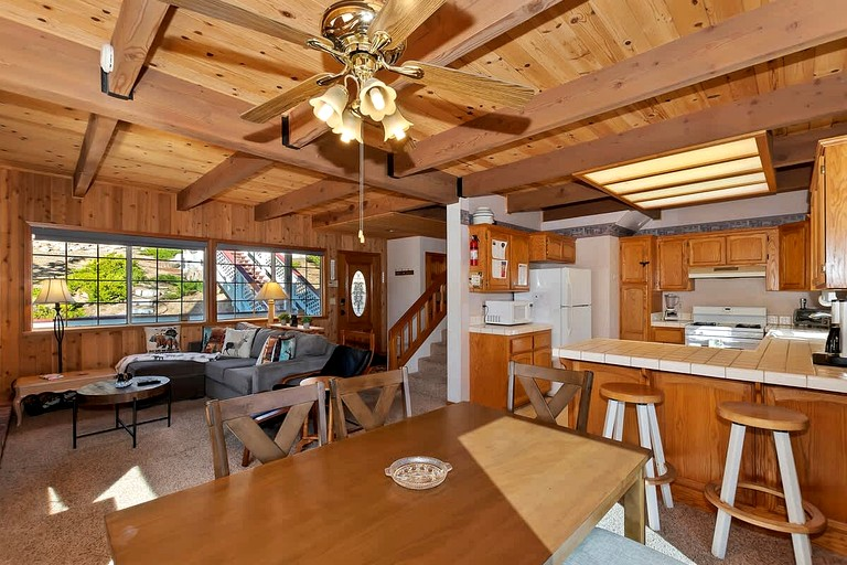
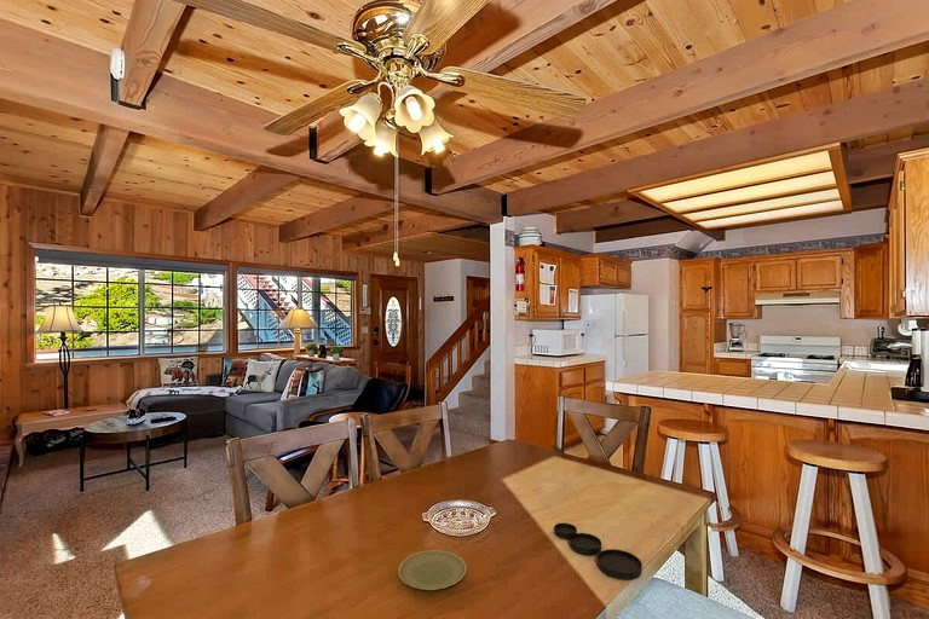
+ plate (594, 548)
+ plate (432, 572)
